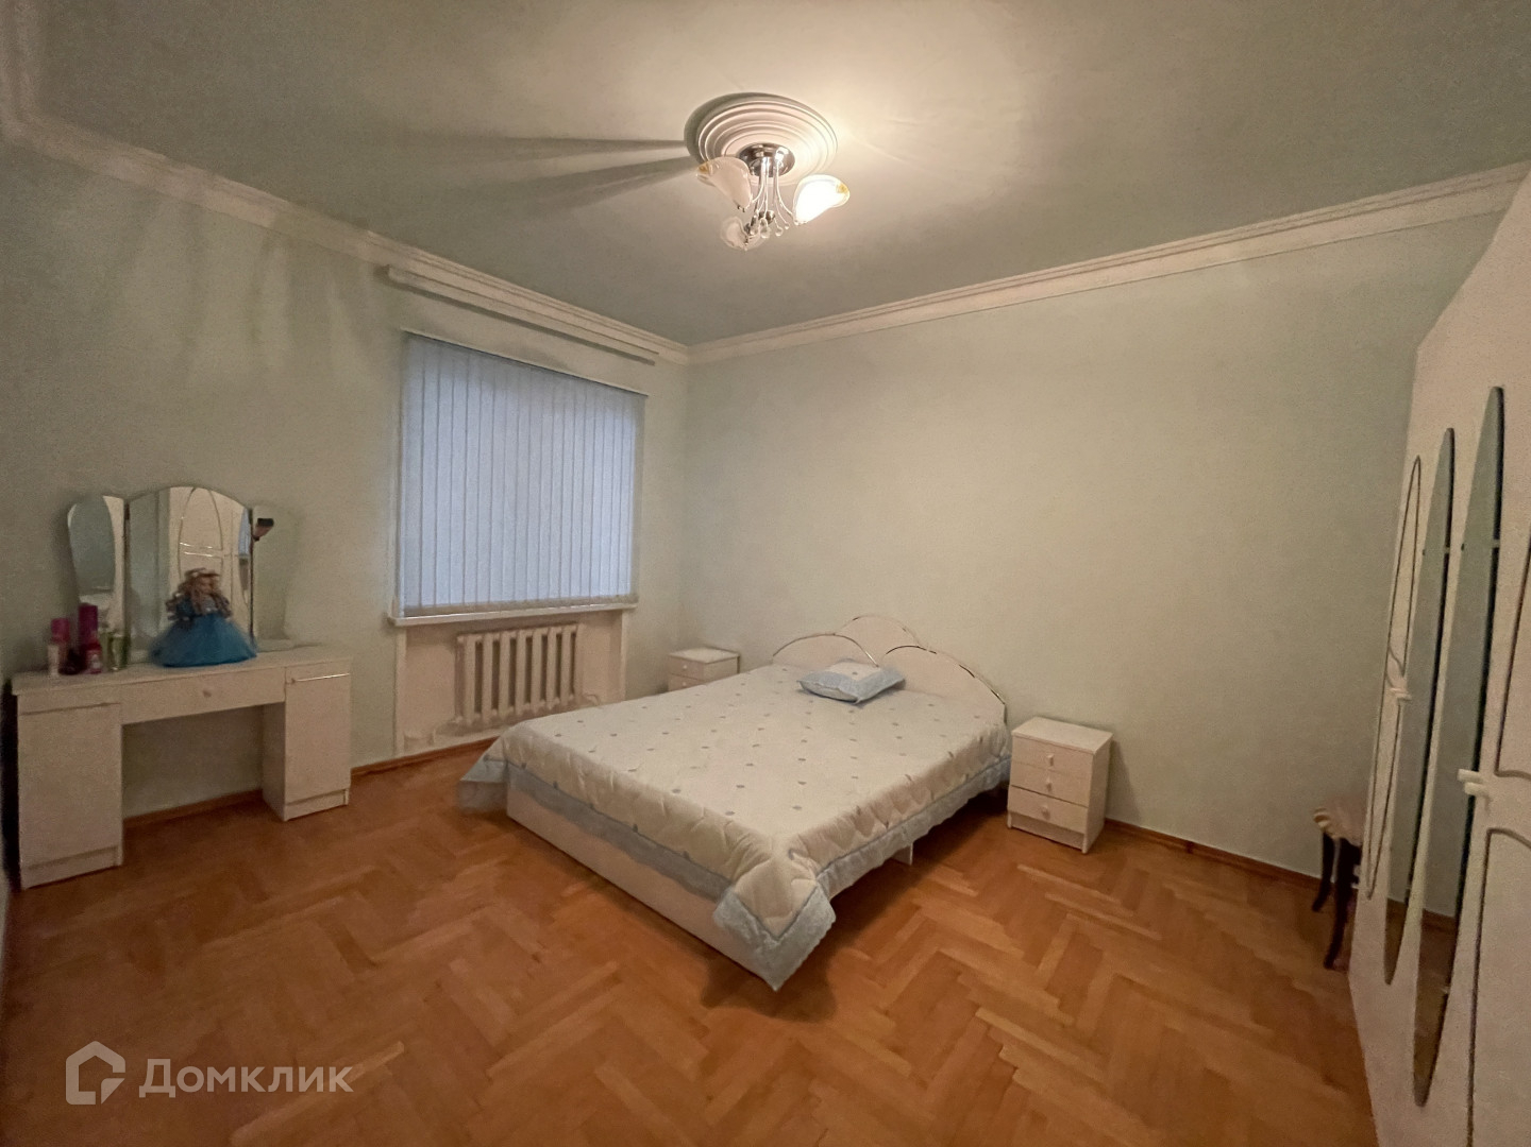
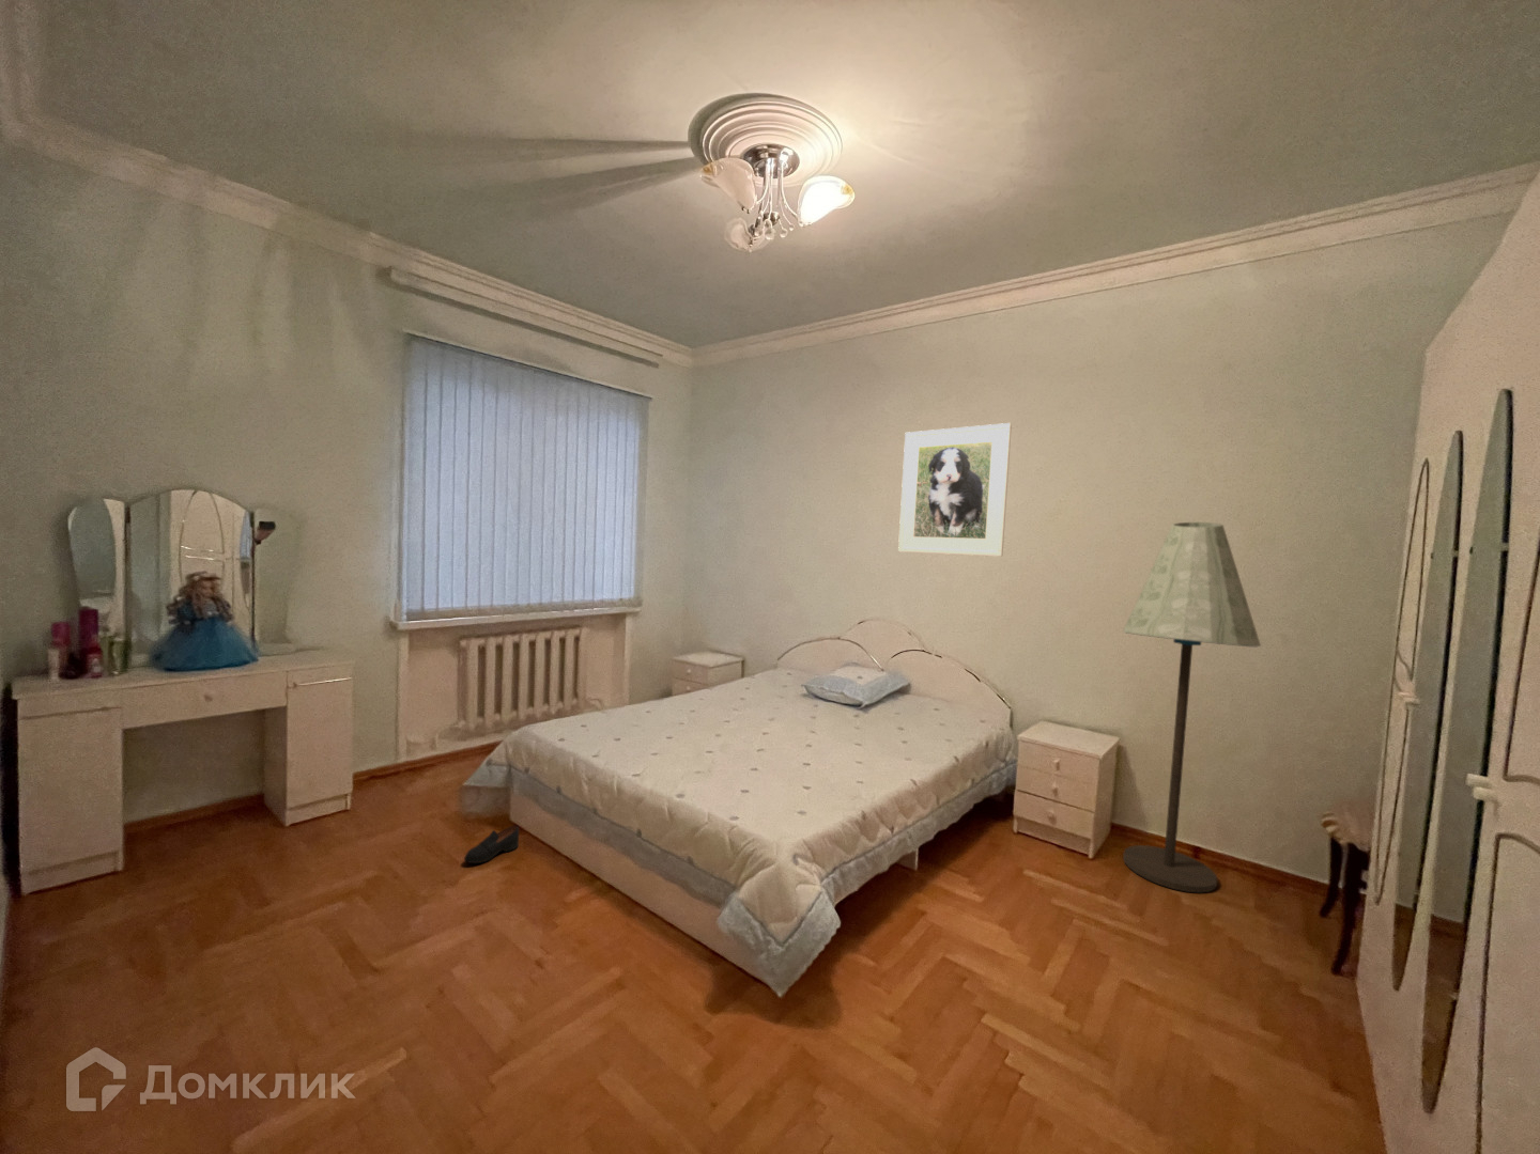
+ floor lamp (1182, 698)
+ shoe (492, 842)
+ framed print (951, 491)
